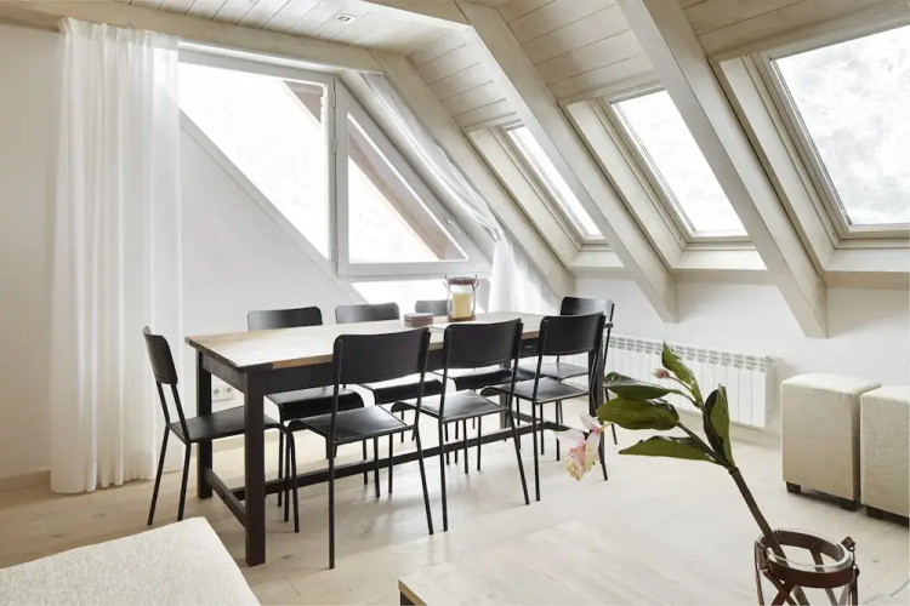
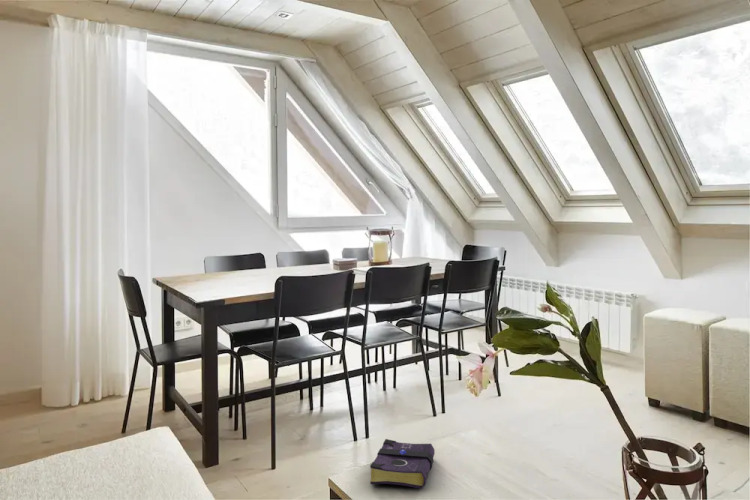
+ book (404, 462)
